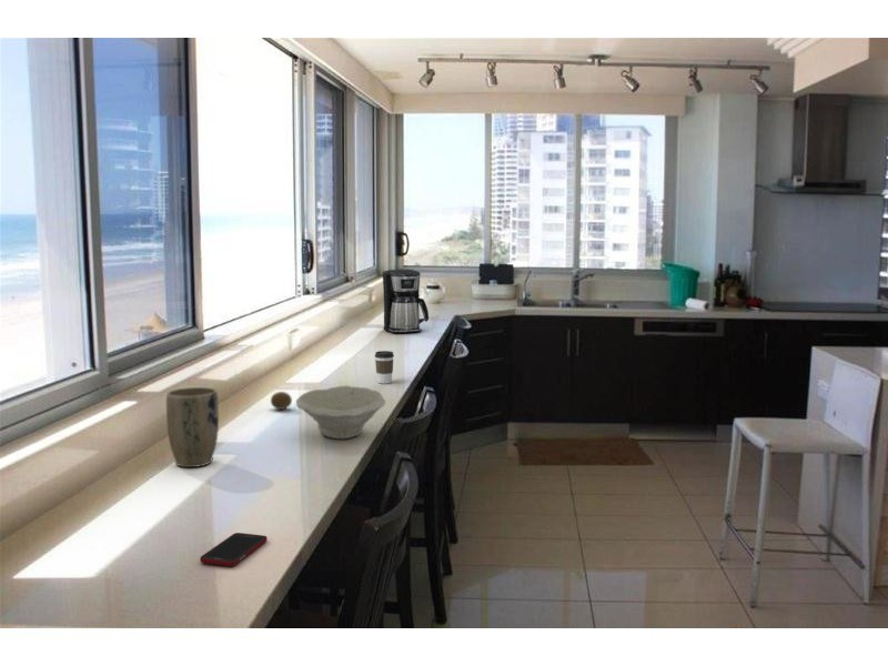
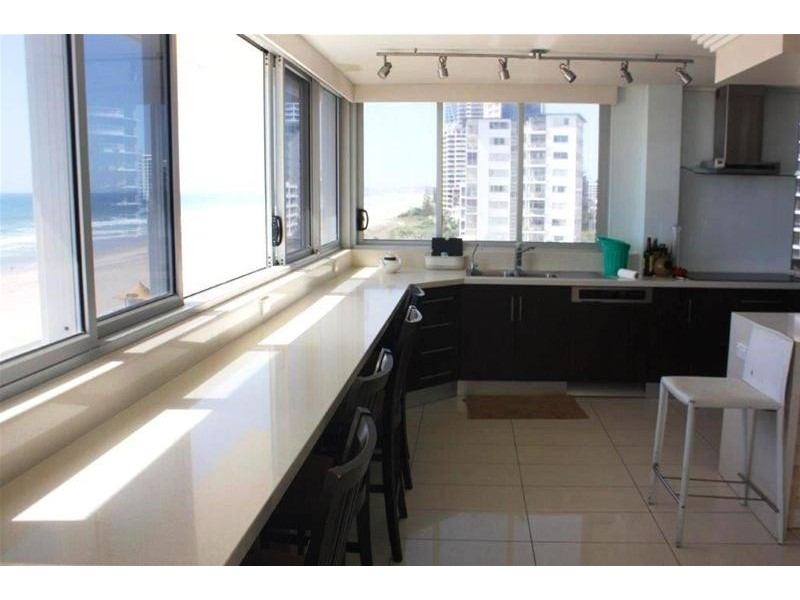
- fruit (281, 400)
- cell phone (234, 548)
- bowl (341, 414)
- coffee maker (405, 300)
- plant pot (193, 426)
- coffee cup (384, 366)
